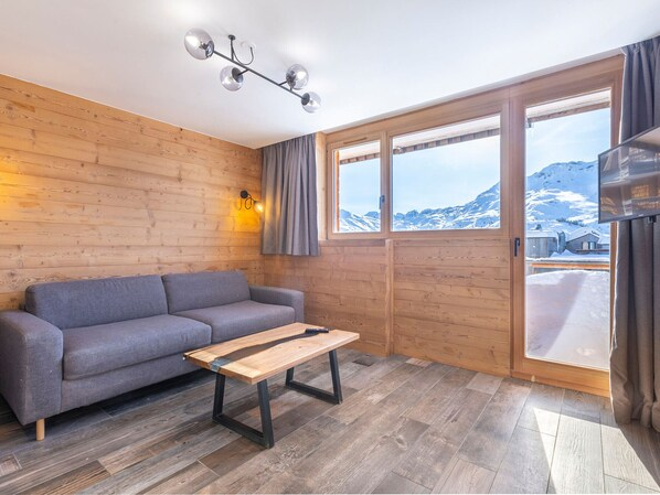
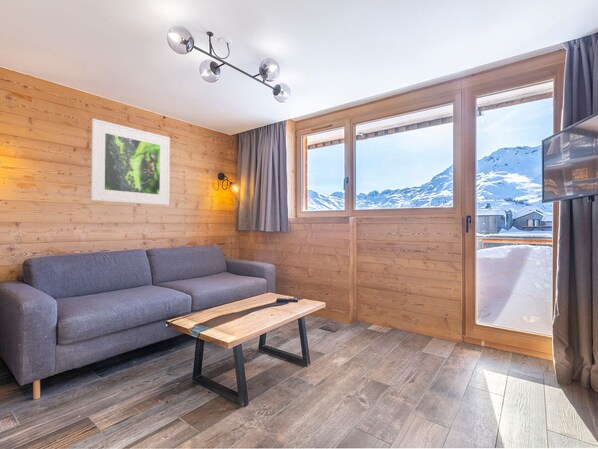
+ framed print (133, 165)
